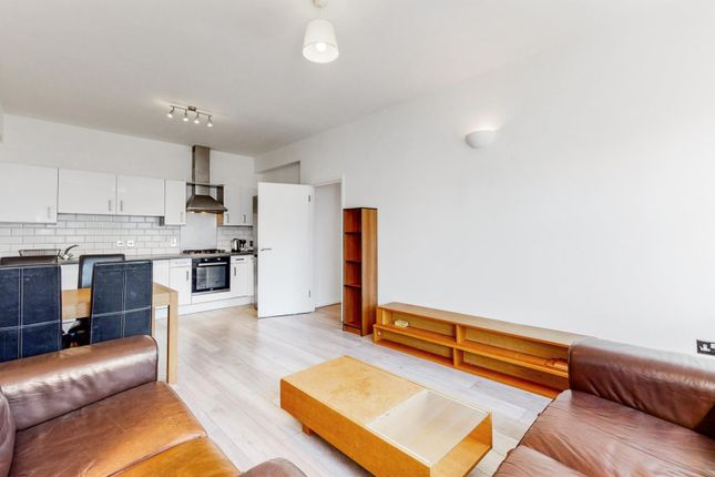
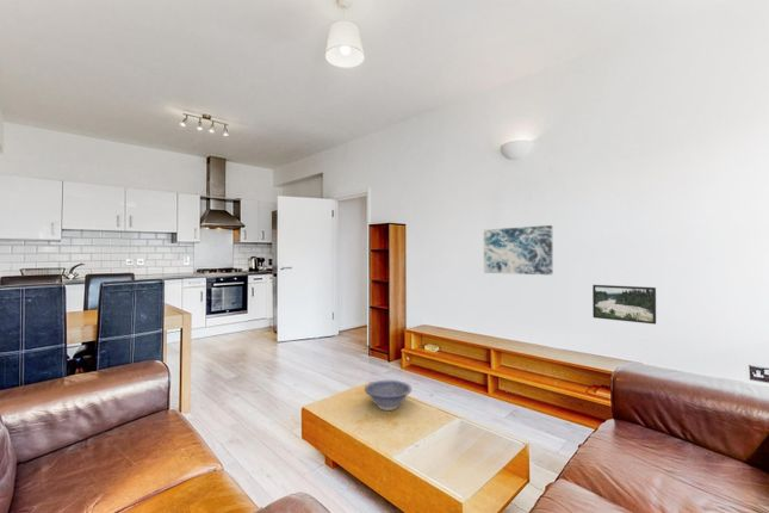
+ decorative bowl (387, 396)
+ wall art (515, 251)
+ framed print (622, 303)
